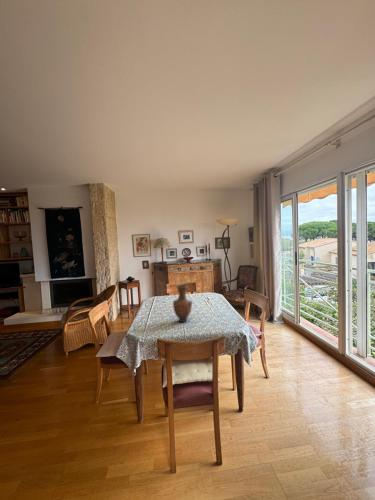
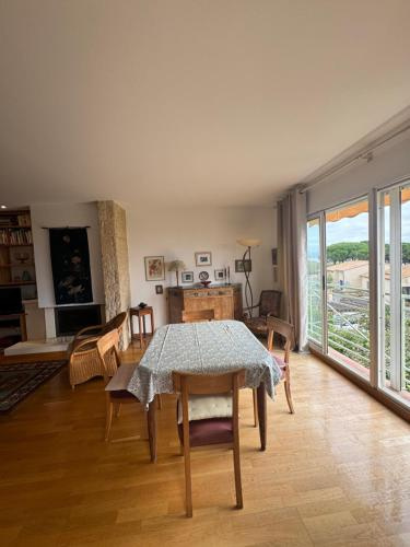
- vase (182, 303)
